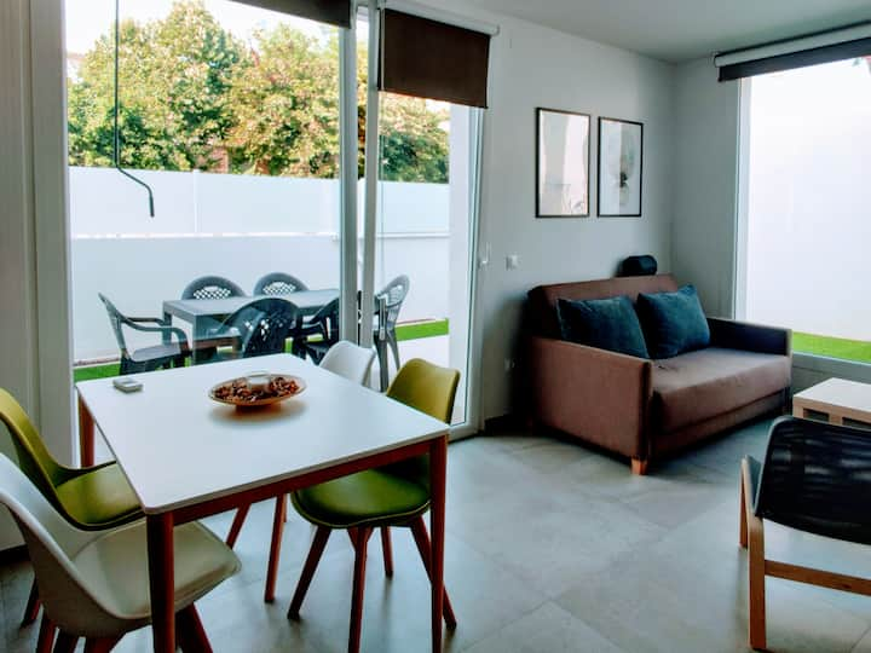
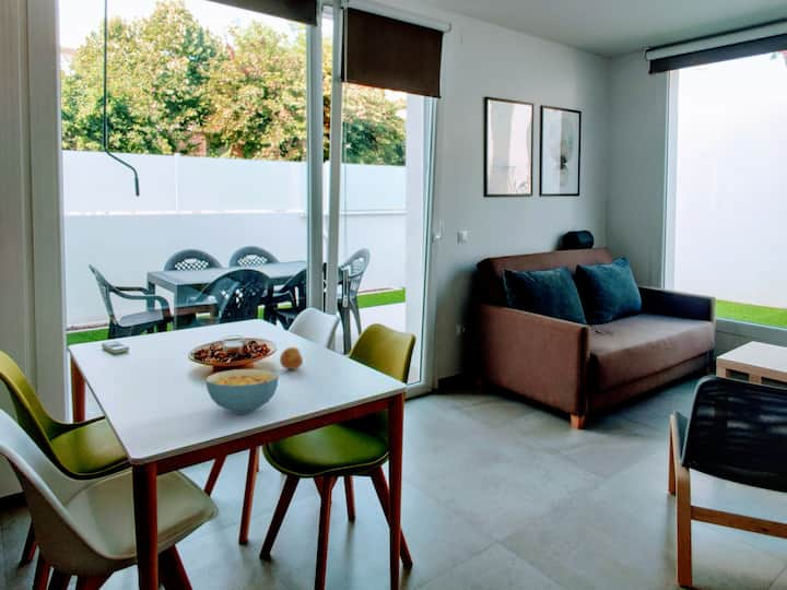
+ fruit (291, 357)
+ cereal bowl (243, 393)
